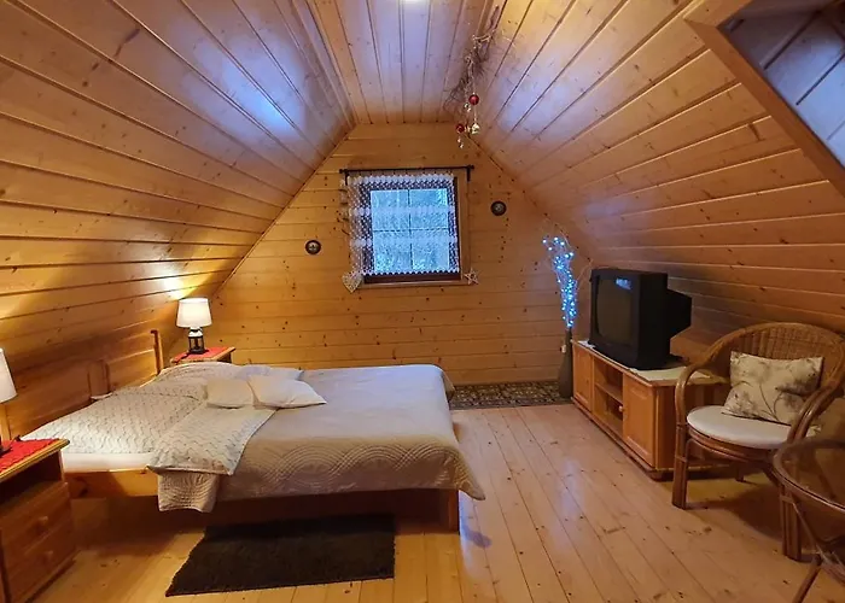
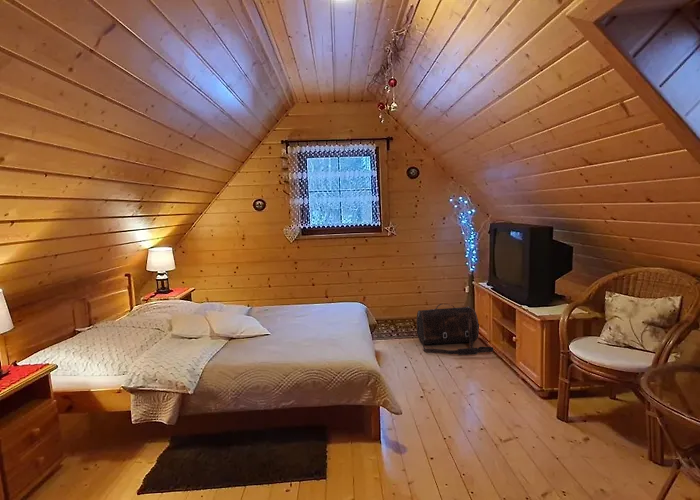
+ duffel bag (449, 326)
